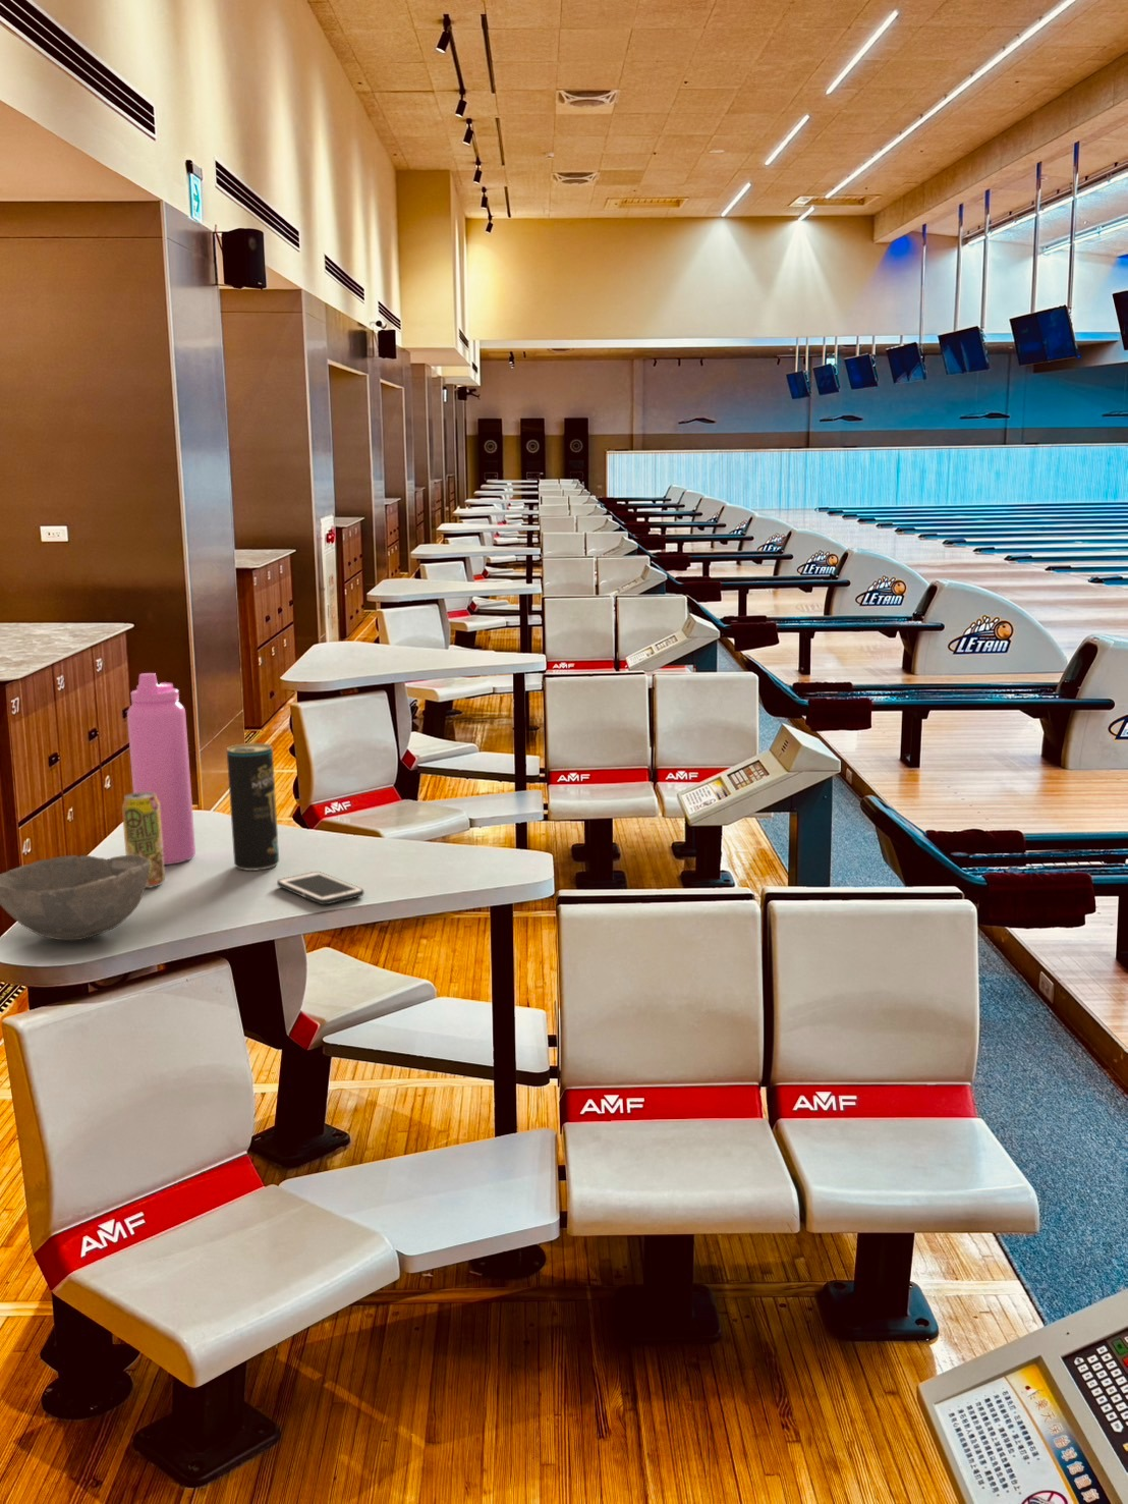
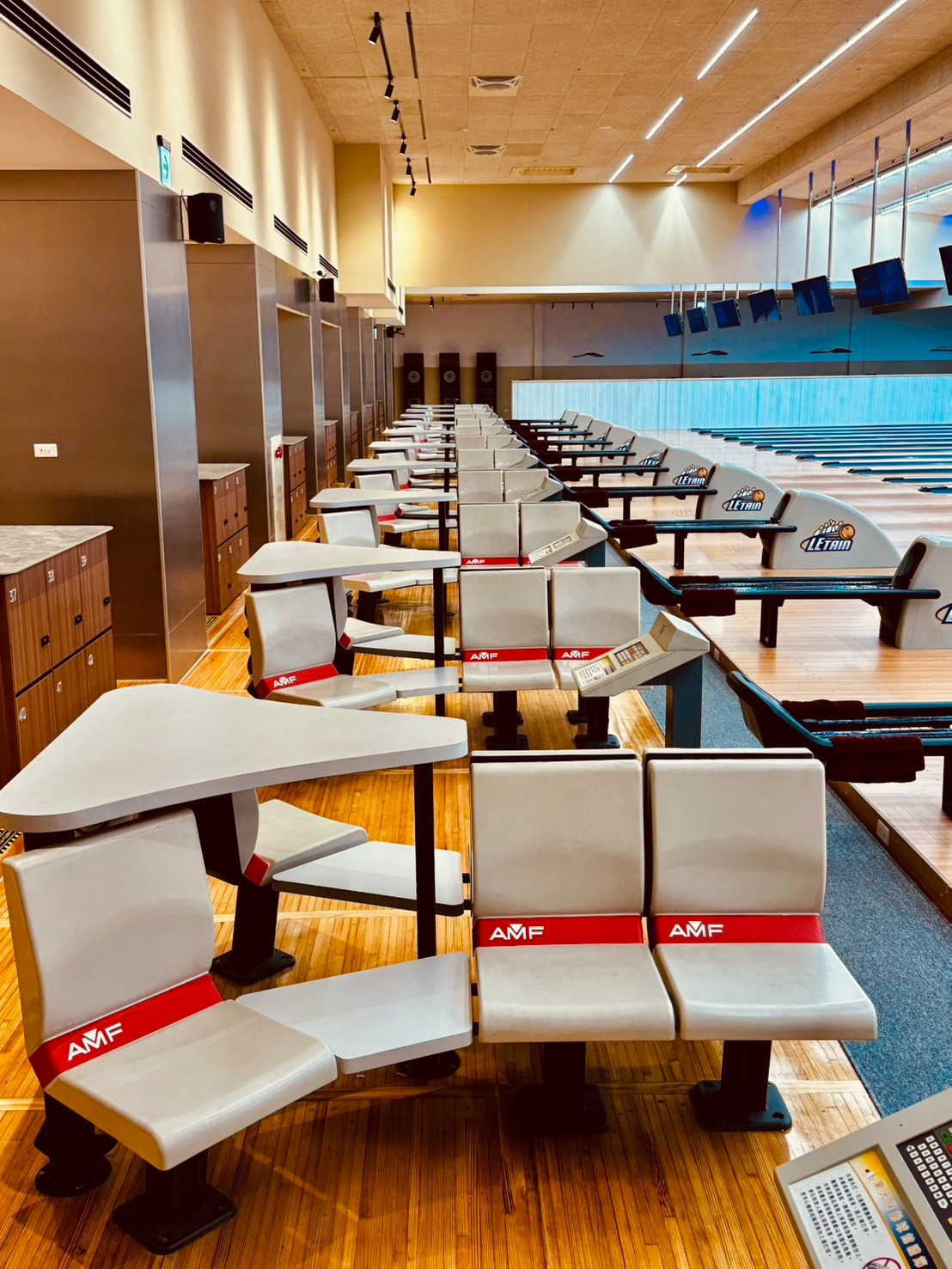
- bowl (76, 900)
- cell phone (320, 888)
- beverage can (252, 806)
- water bottle (160, 767)
- beverage can (142, 838)
